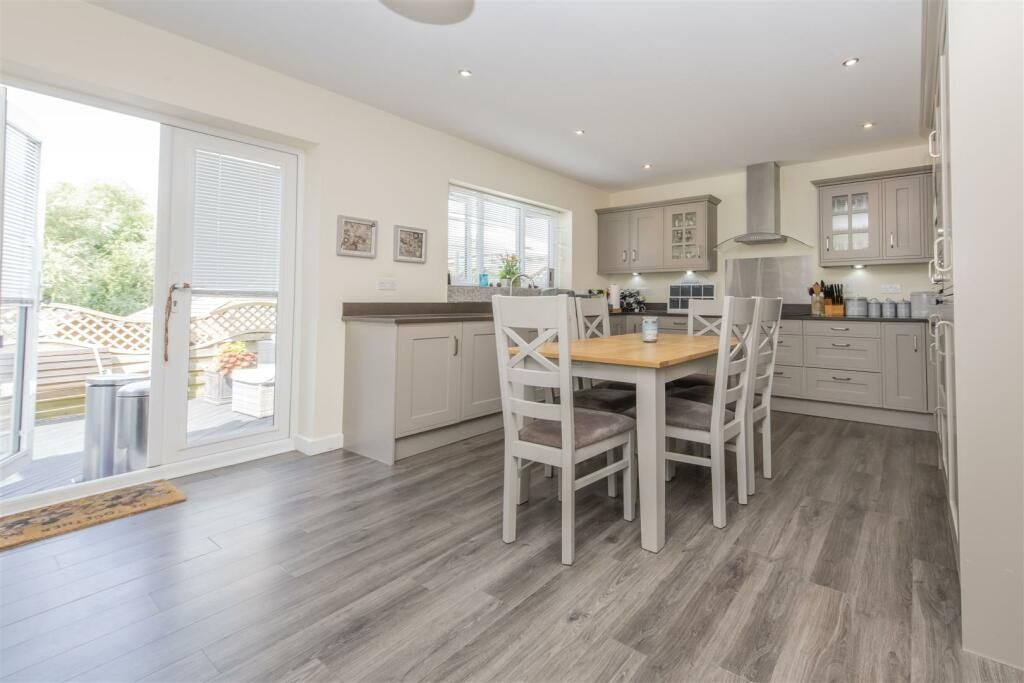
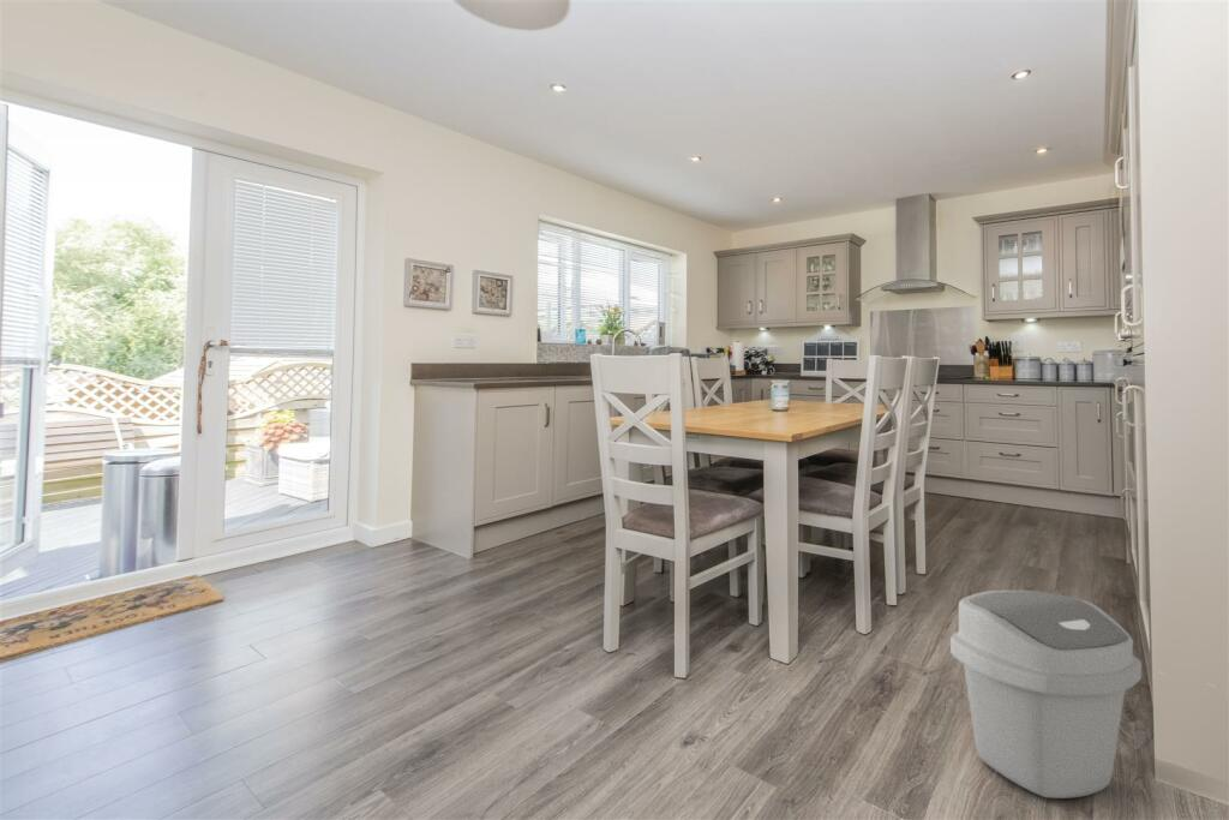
+ trash bin (1042, 686)
